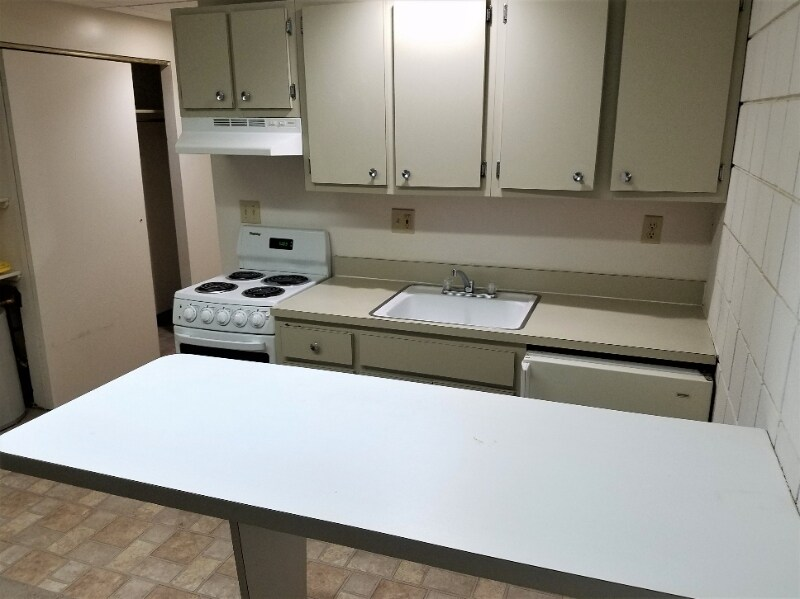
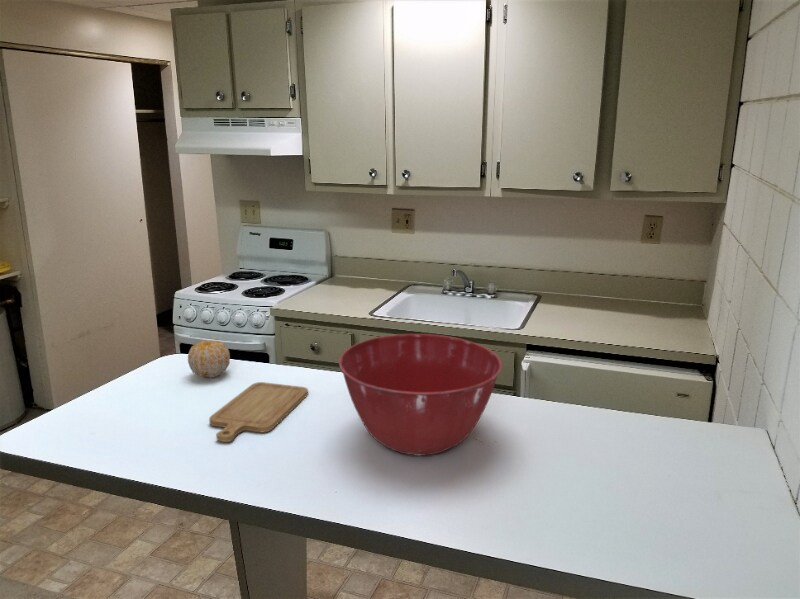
+ mixing bowl (419, 398)
+ chopping board (255, 410)
+ fruit (209, 358)
